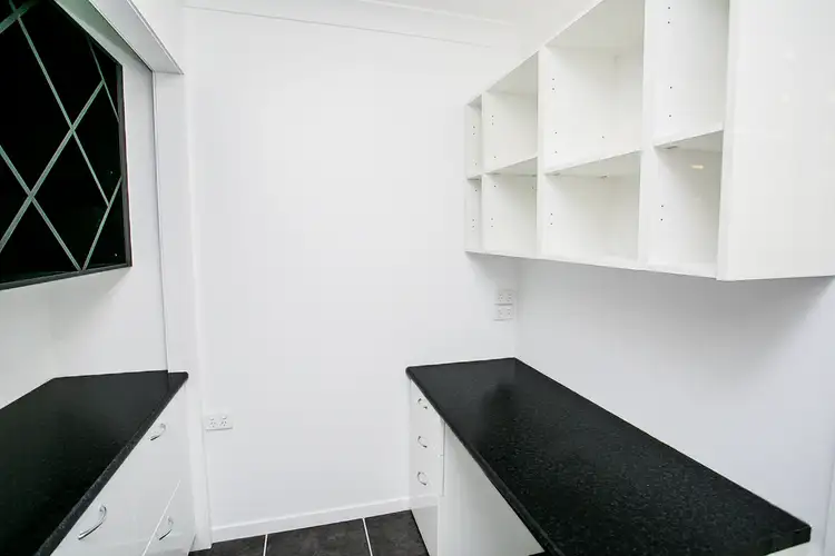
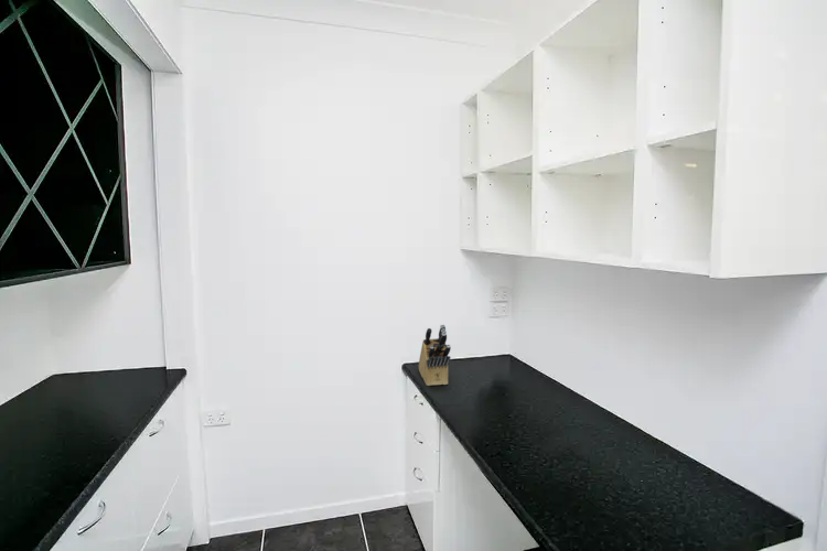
+ knife block (433, 350)
